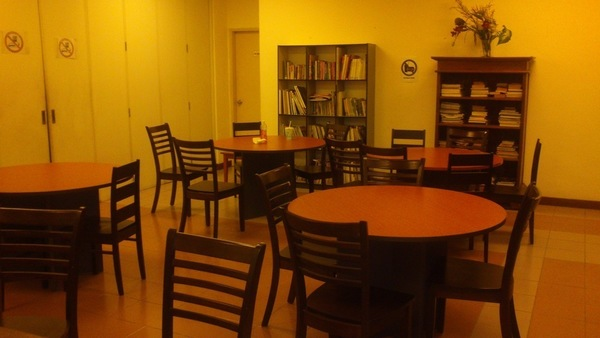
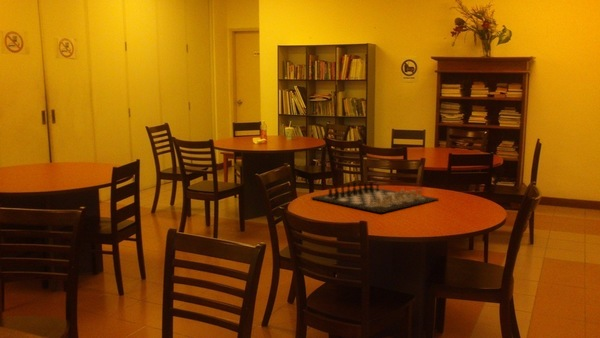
+ gameboard (374, 191)
